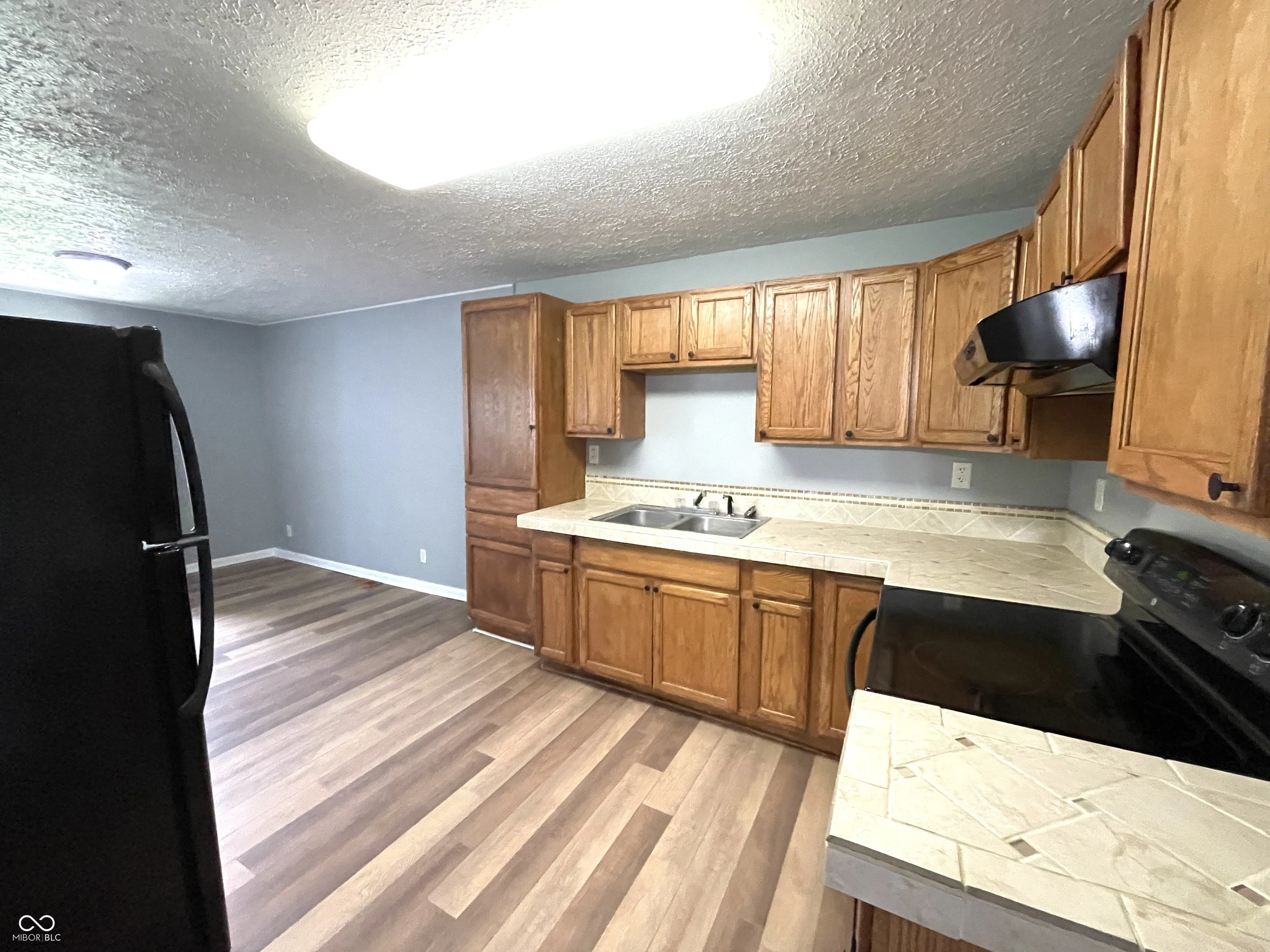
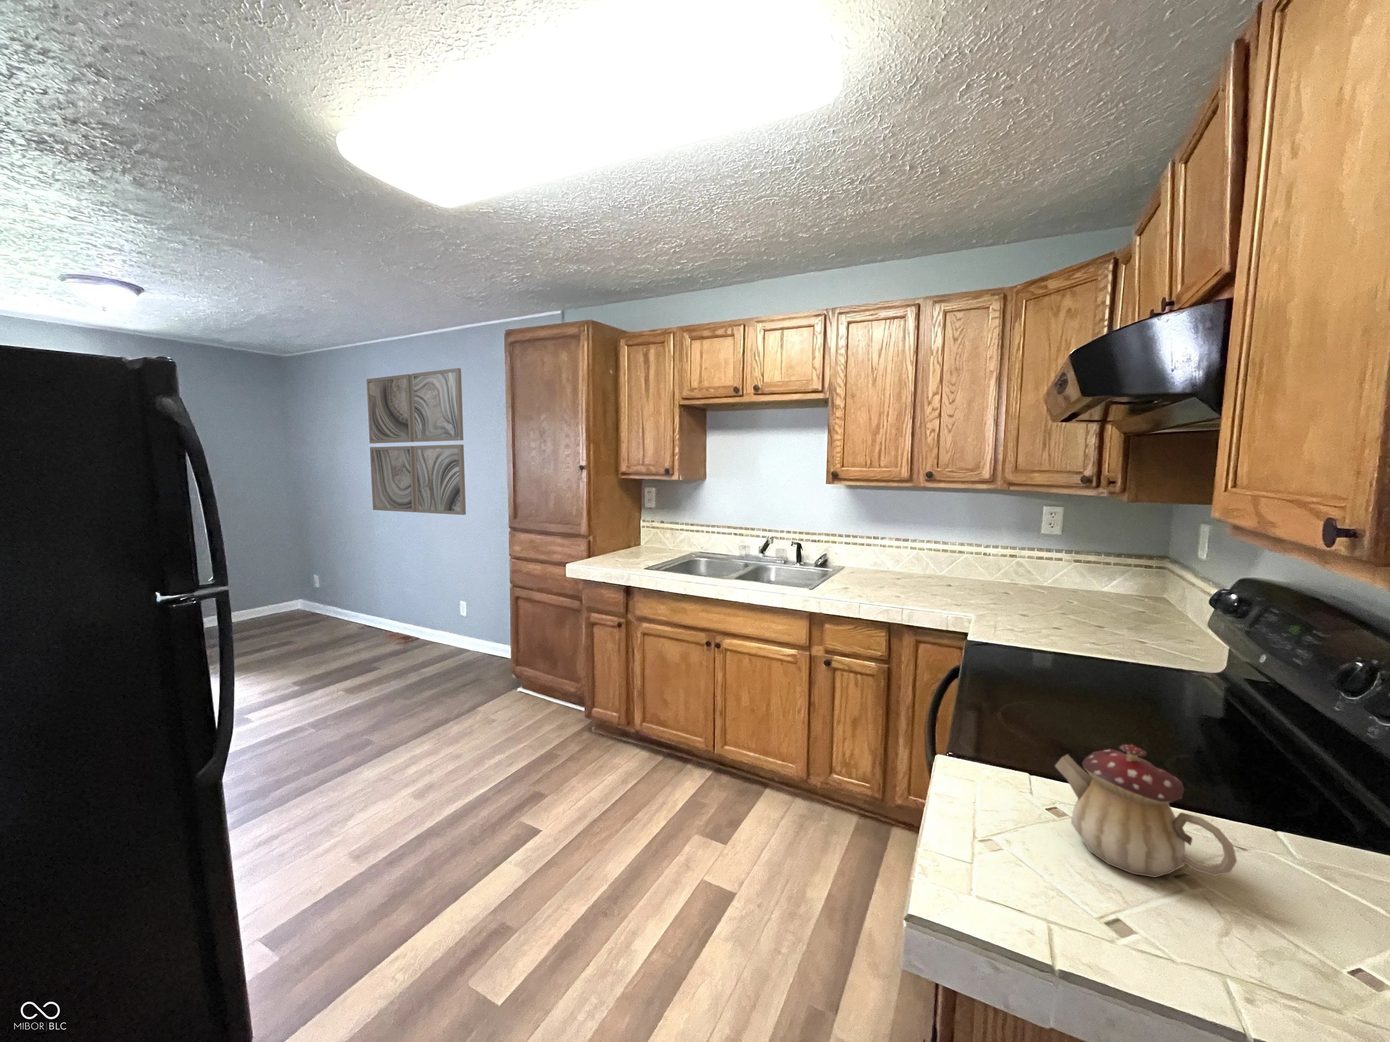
+ teapot (1136, 802)
+ wall art (414, 442)
